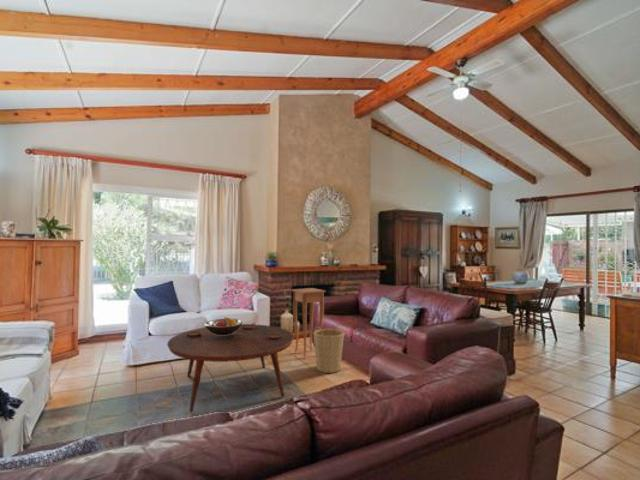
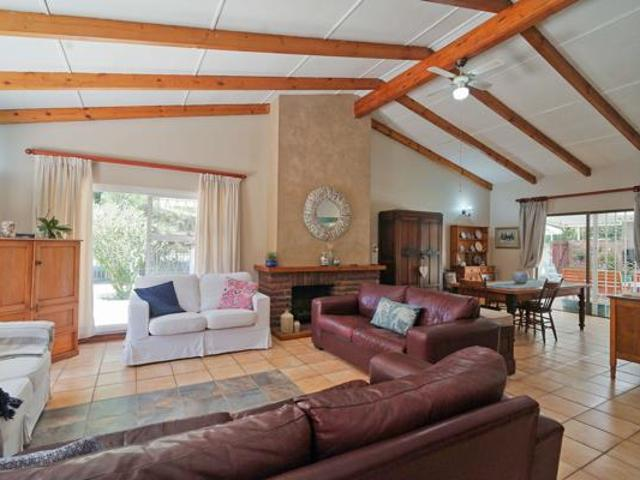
- fruit bowl (223, 328)
- coffee table (232, 360)
- basket (328, 347)
- side table (306, 322)
